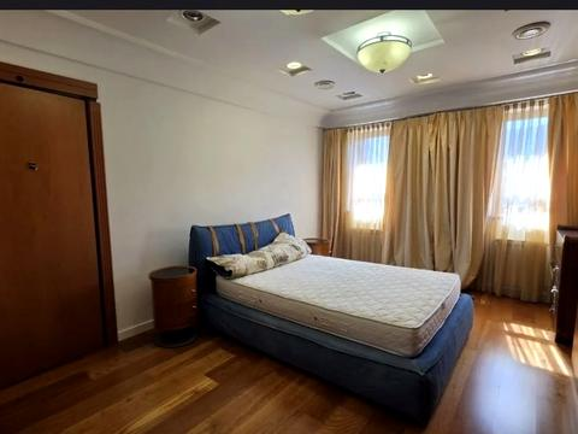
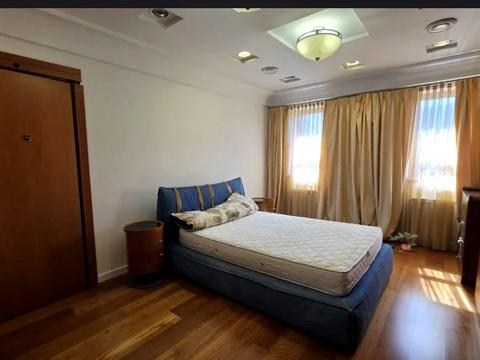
+ potted plant (401, 237)
